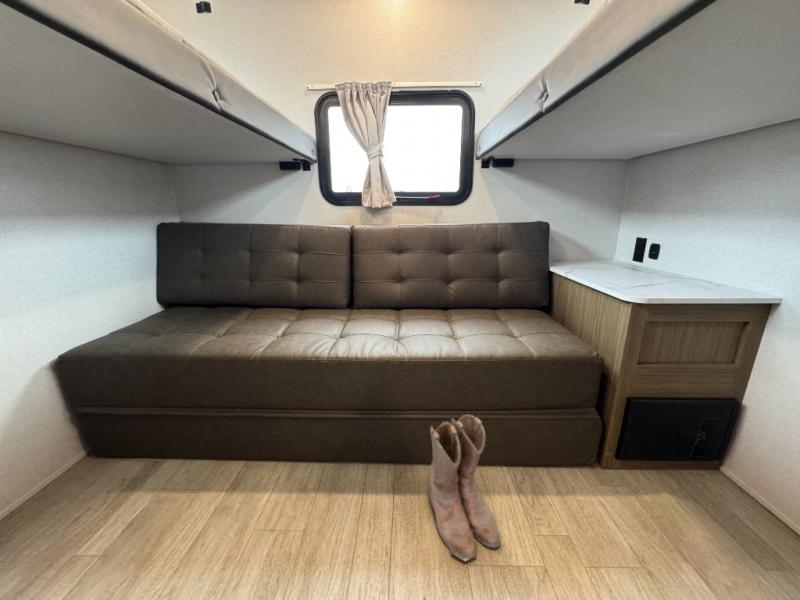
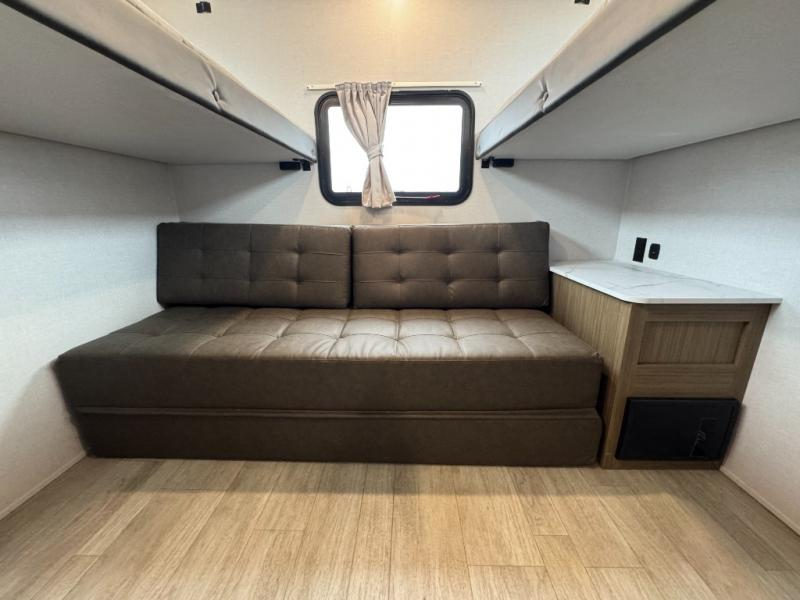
- boots (463, 476)
